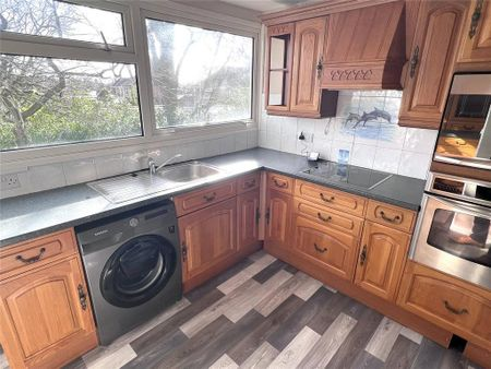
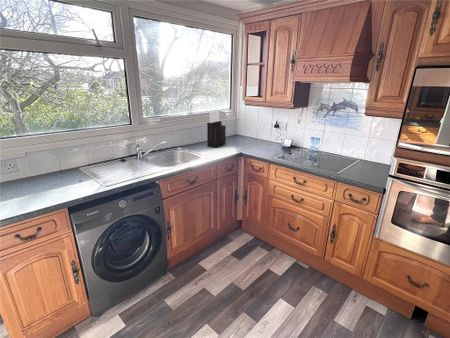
+ knife block (217, 128)
